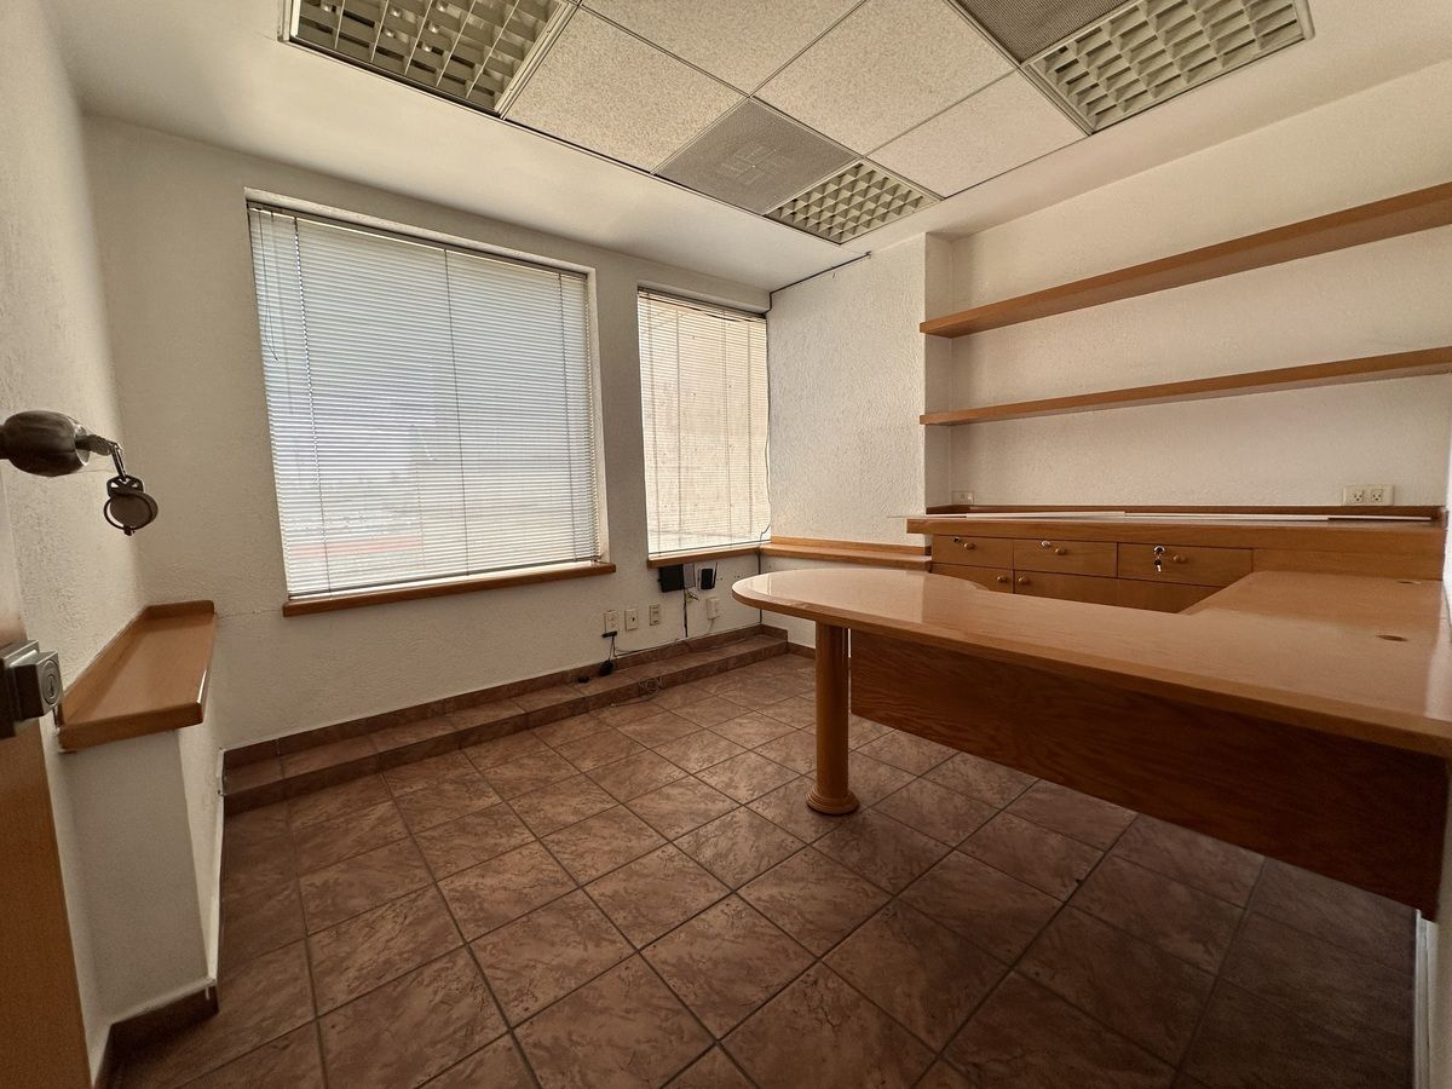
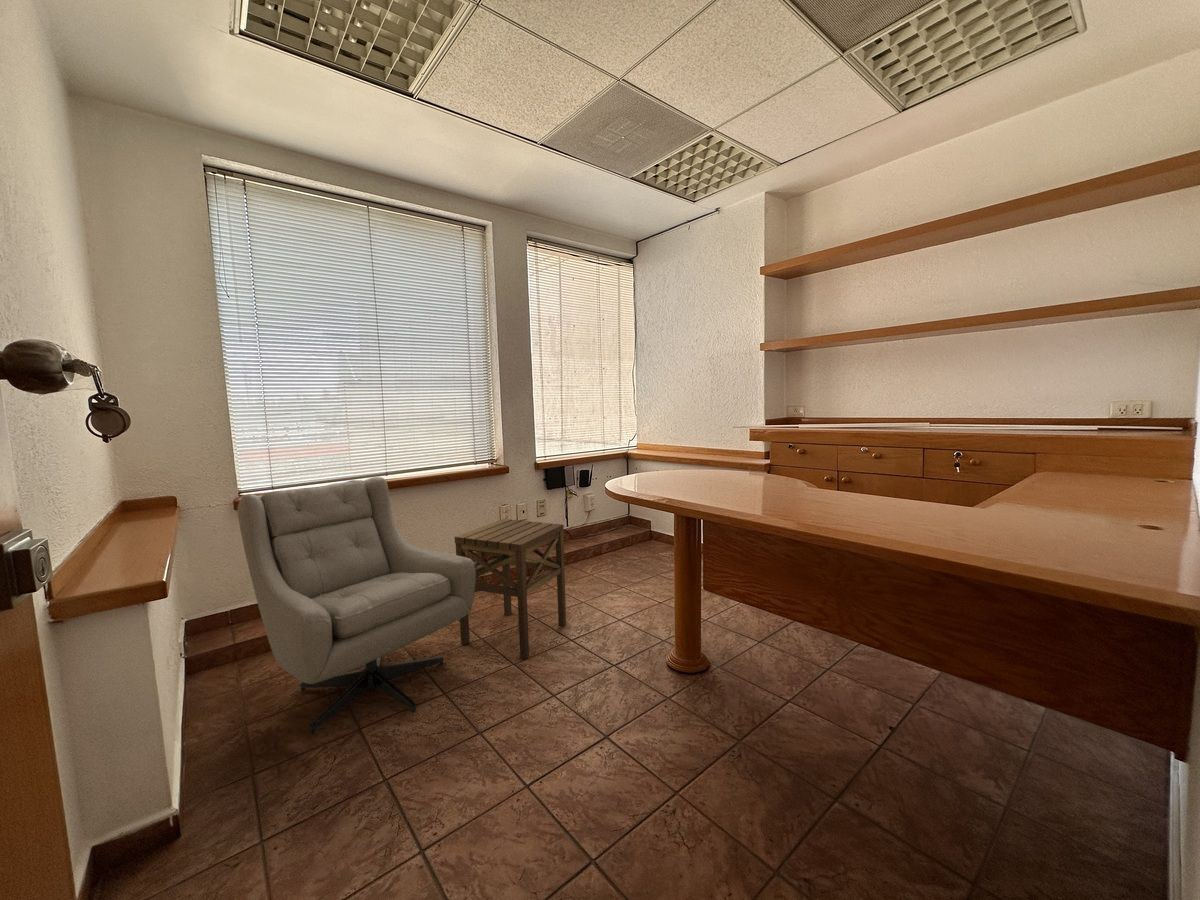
+ armchair (354, 585)
+ side table (513, 582)
